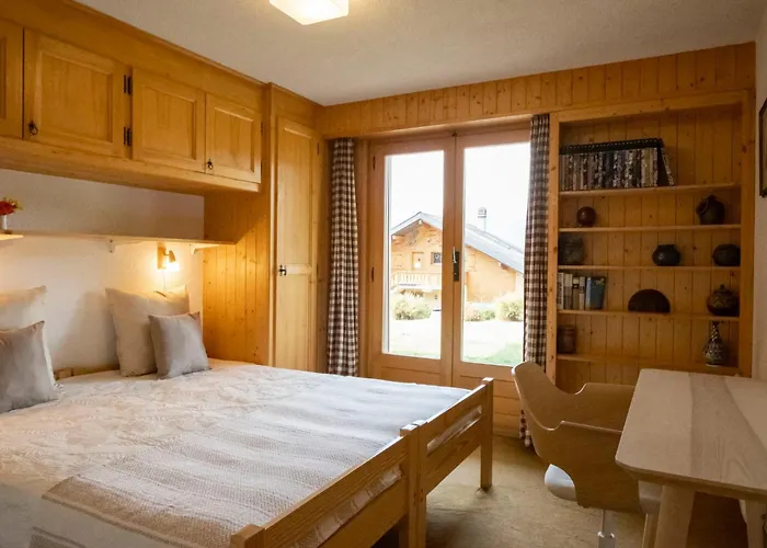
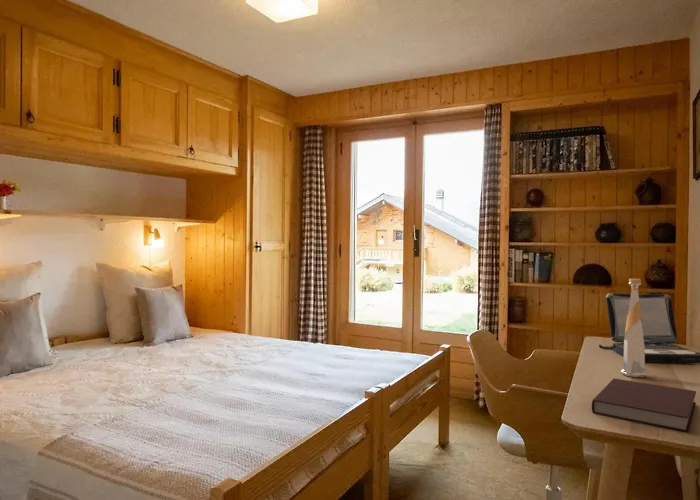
+ notebook (645, 401)
+ bottle (634, 326)
+ laptop (650, 325)
